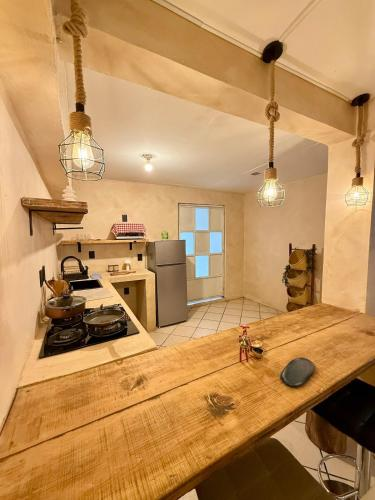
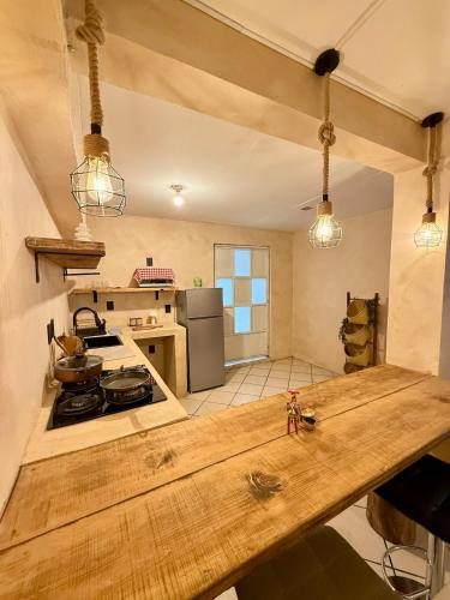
- oval tray (297, 370)
